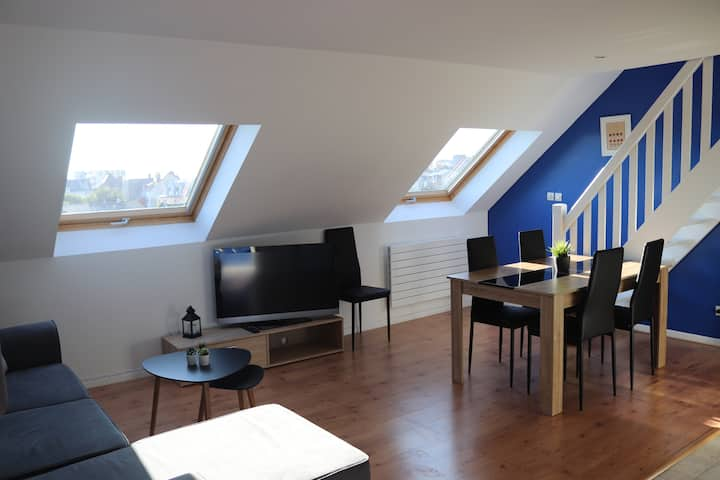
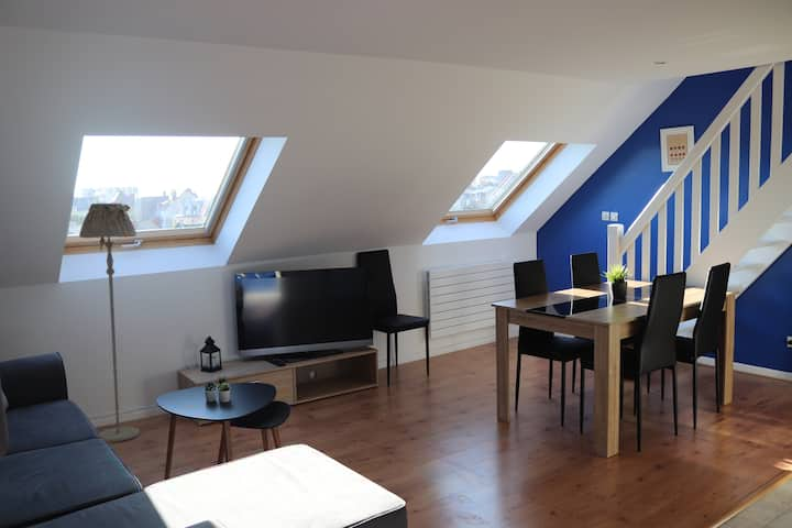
+ floor lamp (112, 320)
